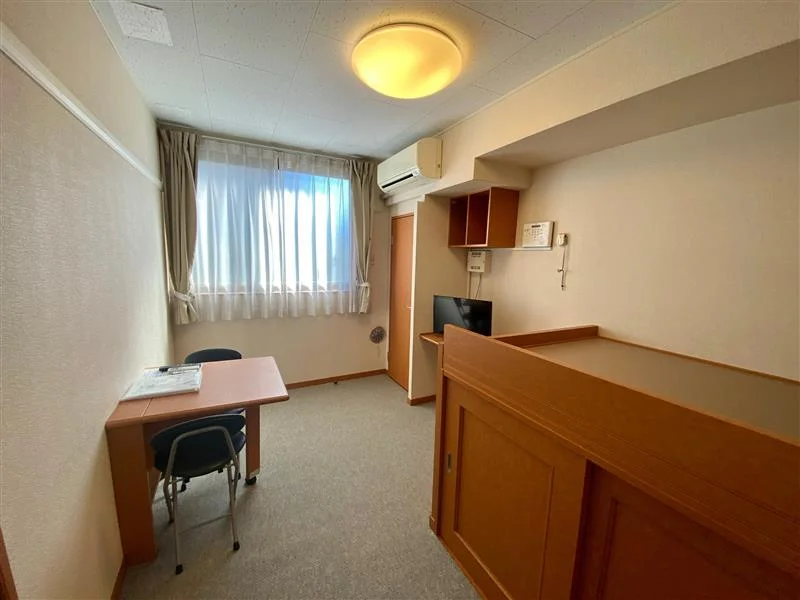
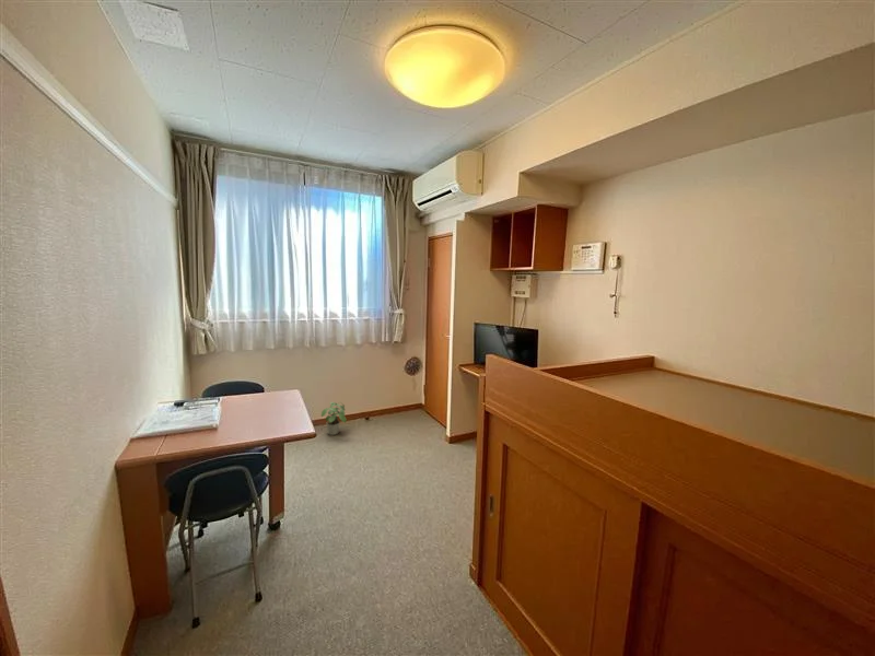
+ potted plant (334, 419)
